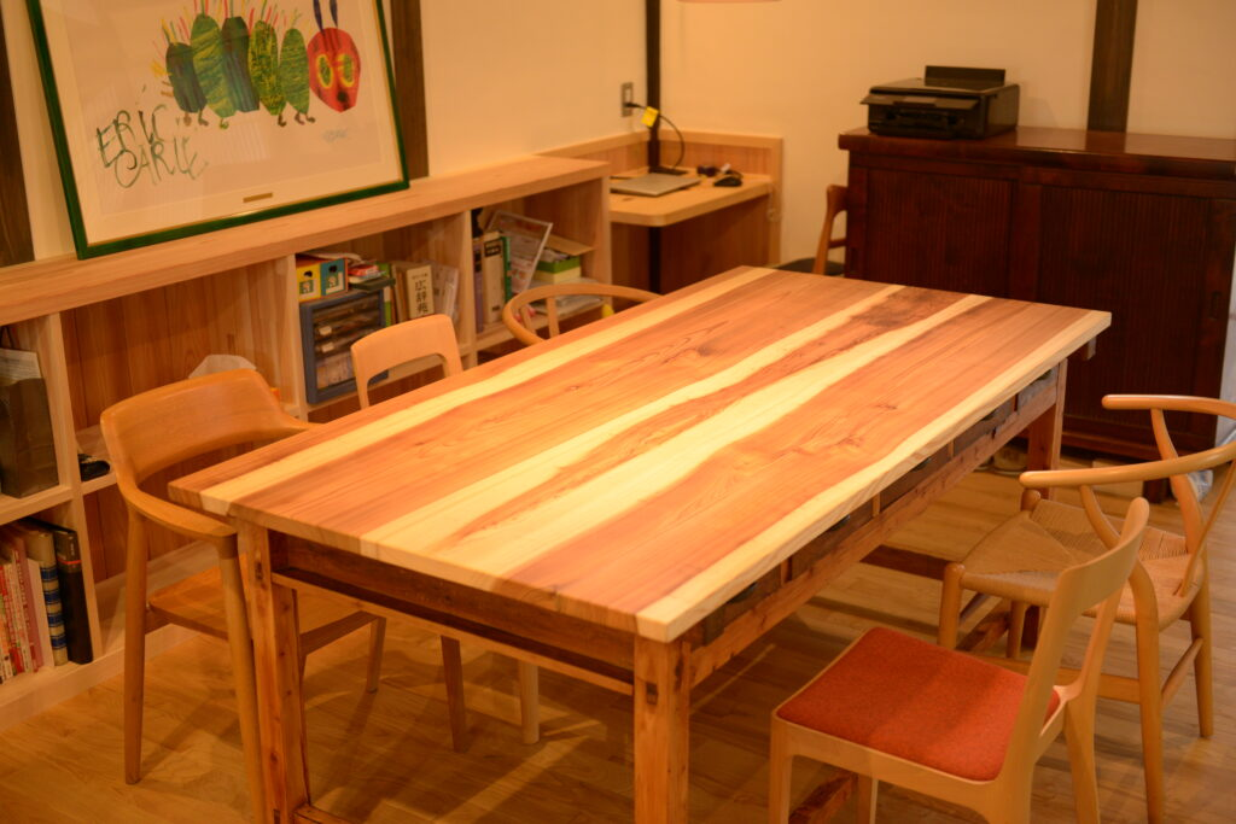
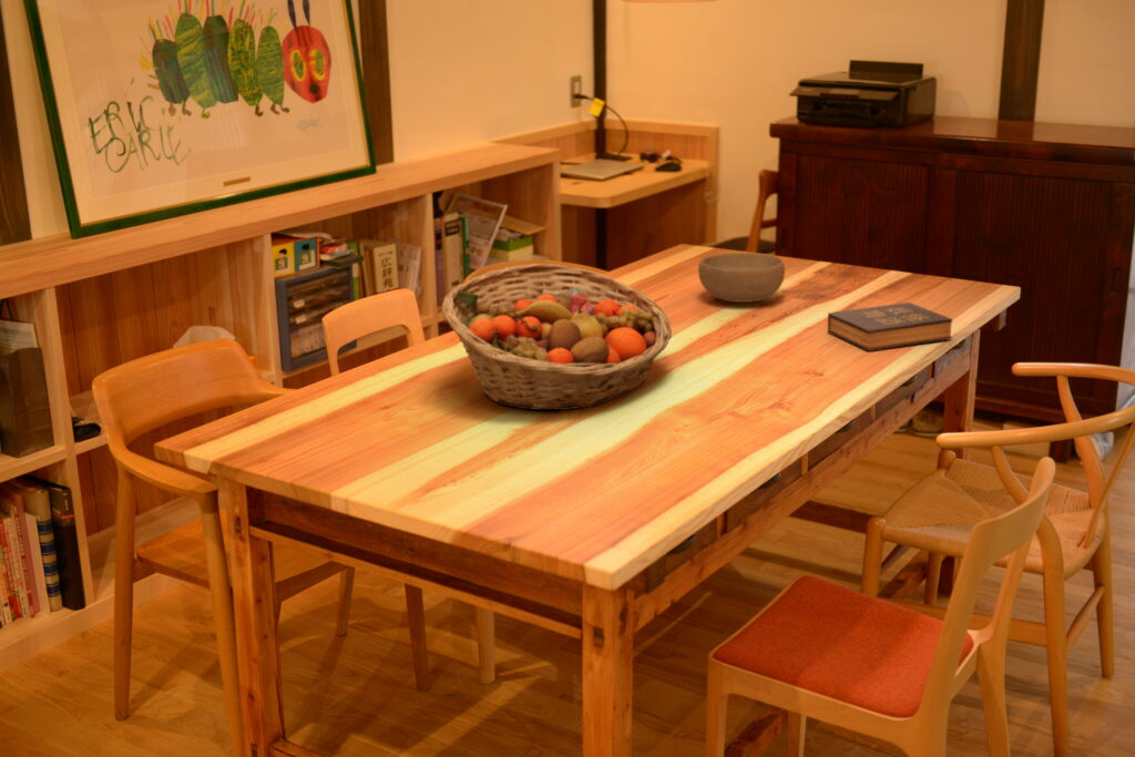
+ bowl (740, 279)
+ fruit basket (559, 334)
+ hardback book (889, 326)
